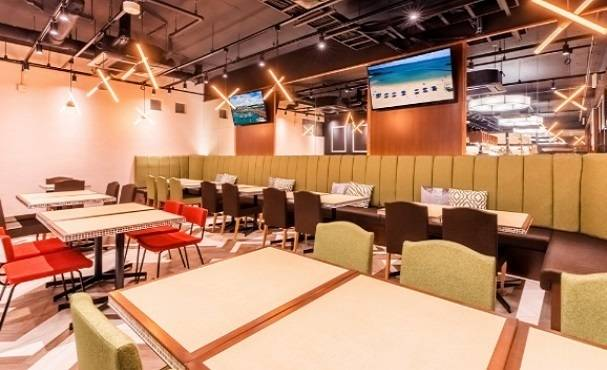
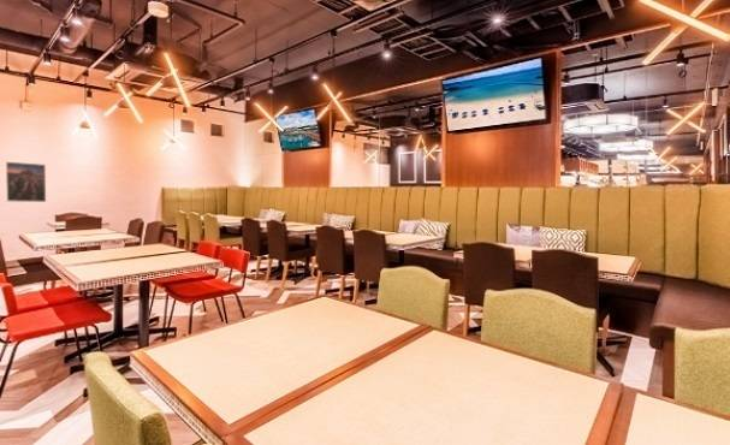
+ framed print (26, 182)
